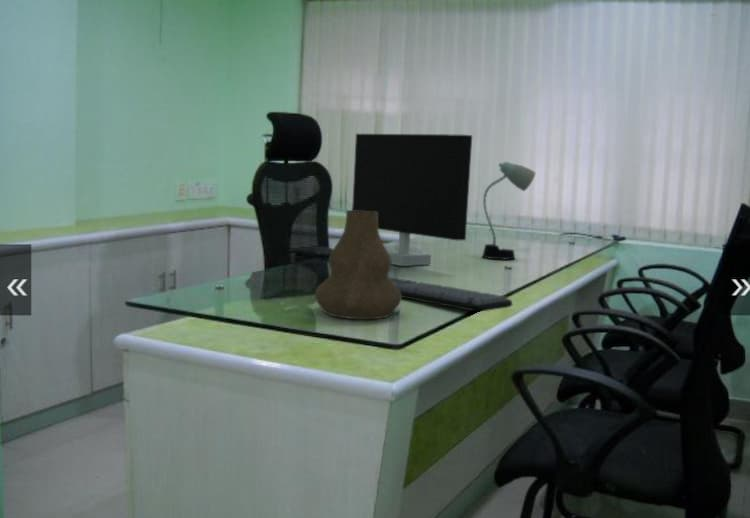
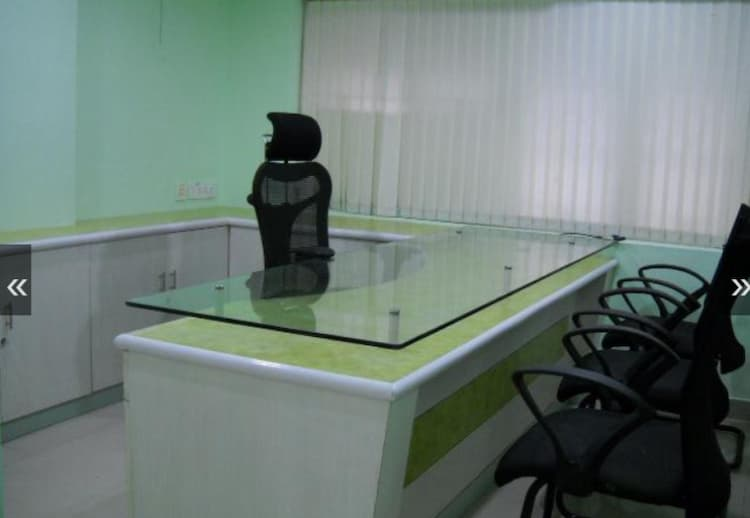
- monitor (406, 198)
- vase (359, 262)
- keyboard (431, 290)
- desk lamp (489, 219)
